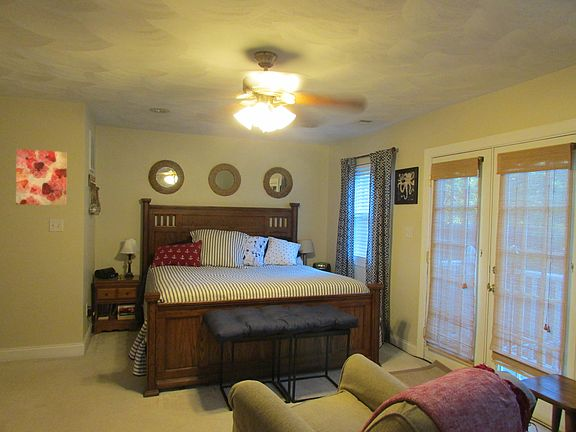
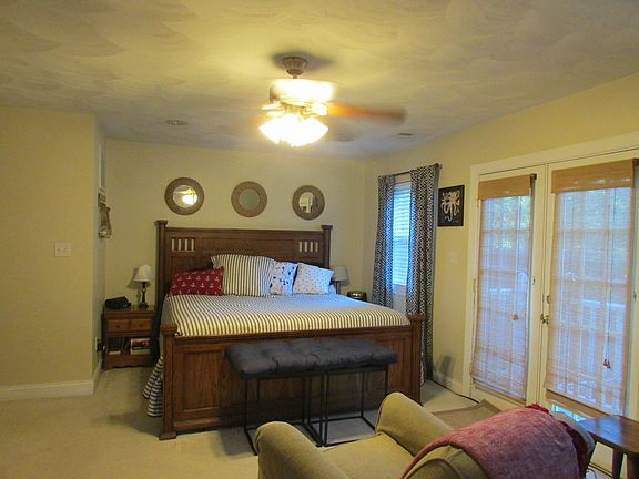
- wall art (41, 177)
